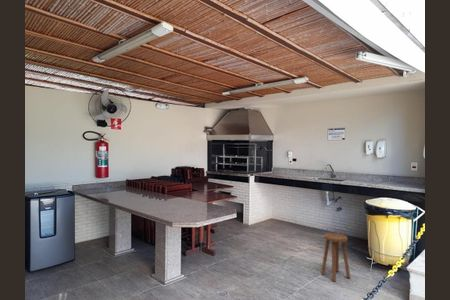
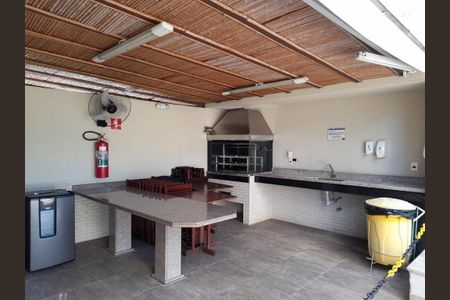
- stool (335, 256)
